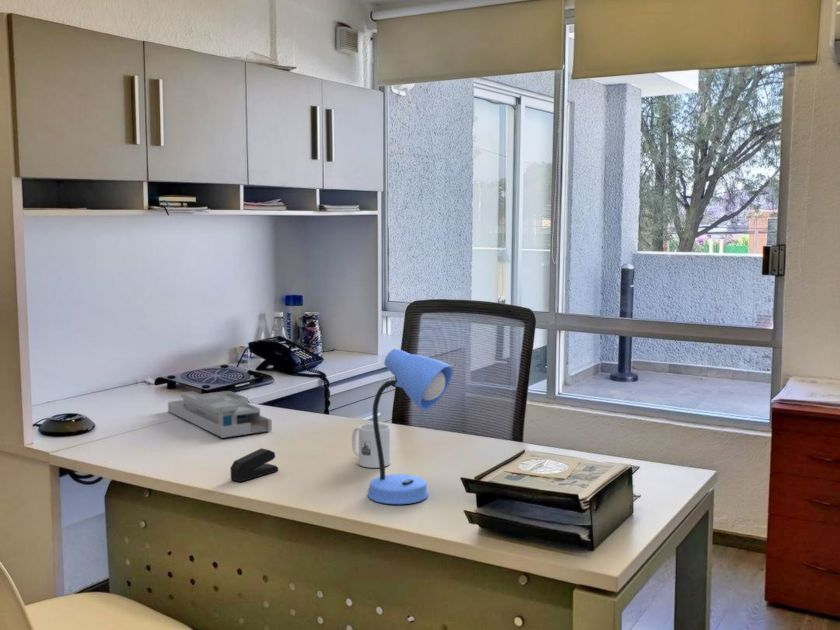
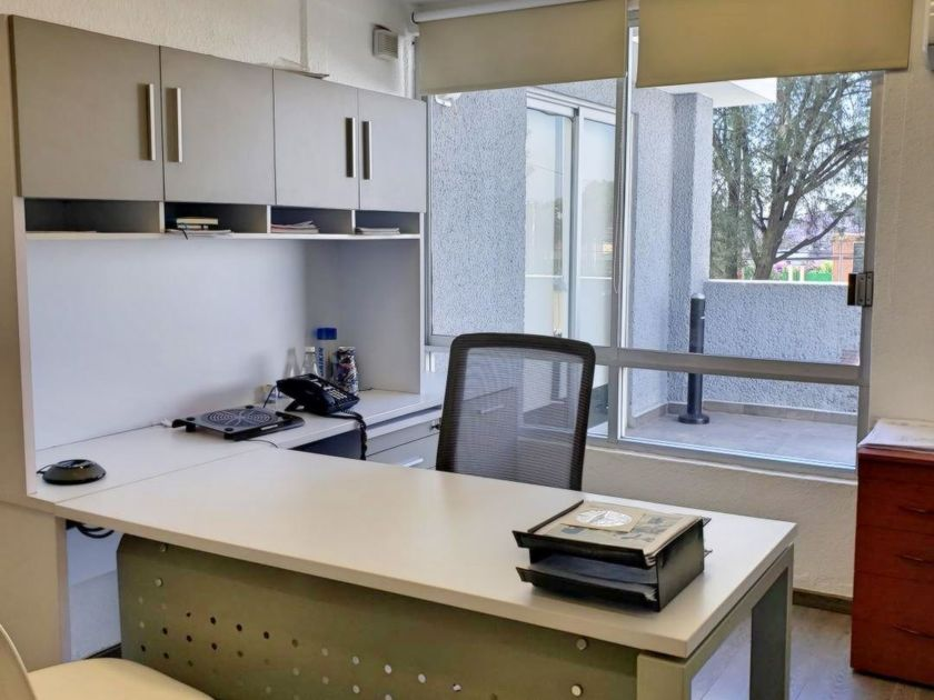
- stapler (254, 463)
- desk organizer (217, 407)
- desk lamp (423, 410)
- mug (369, 444)
